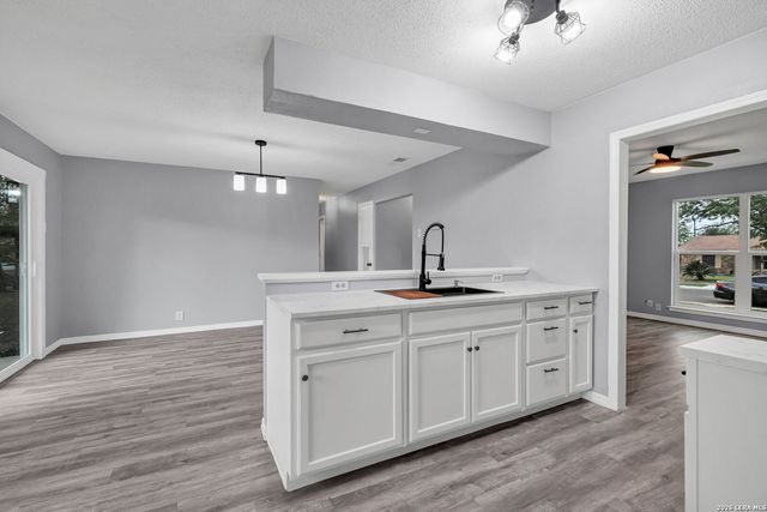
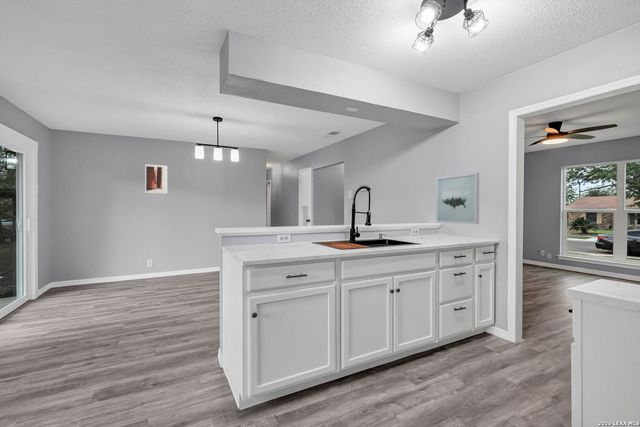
+ wall art (156, 179)
+ wall art (456, 199)
